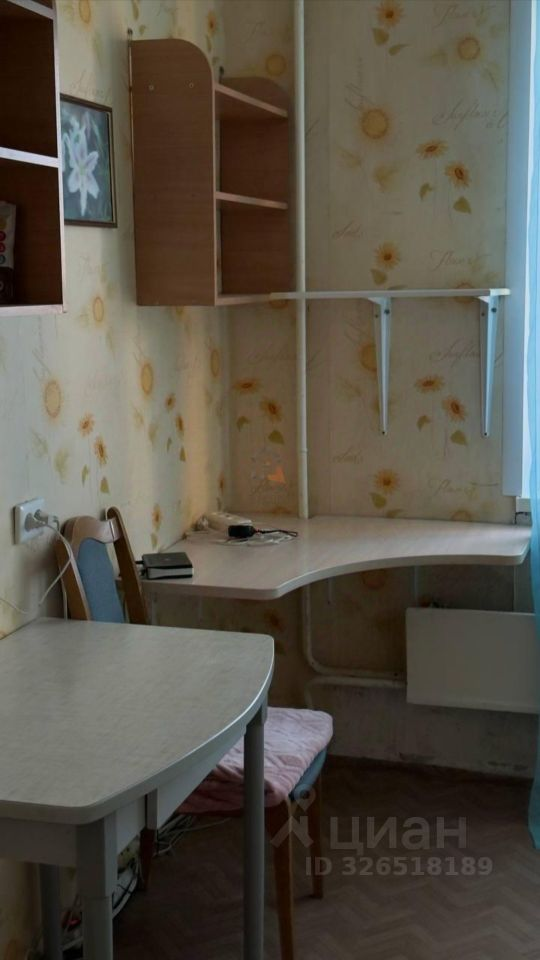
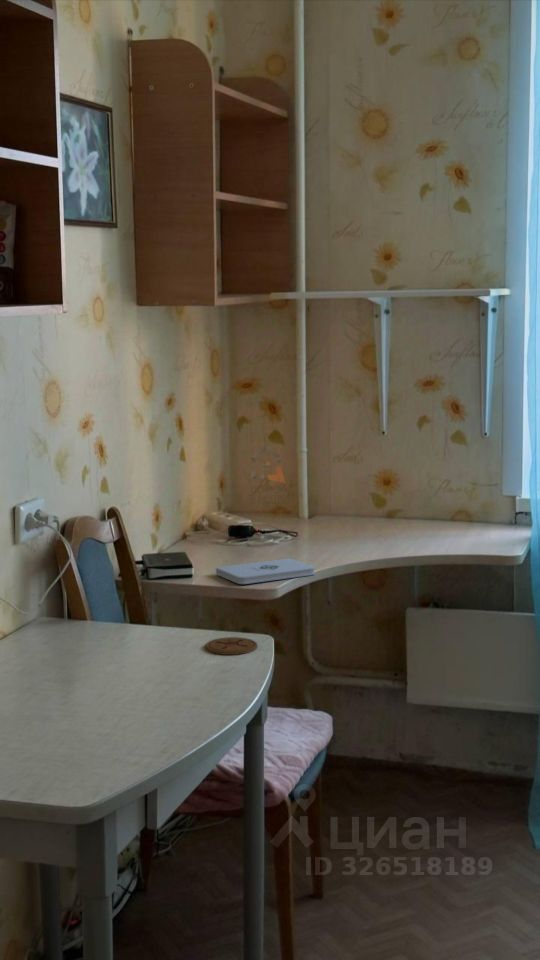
+ notepad (266, 570)
+ coaster (231, 645)
